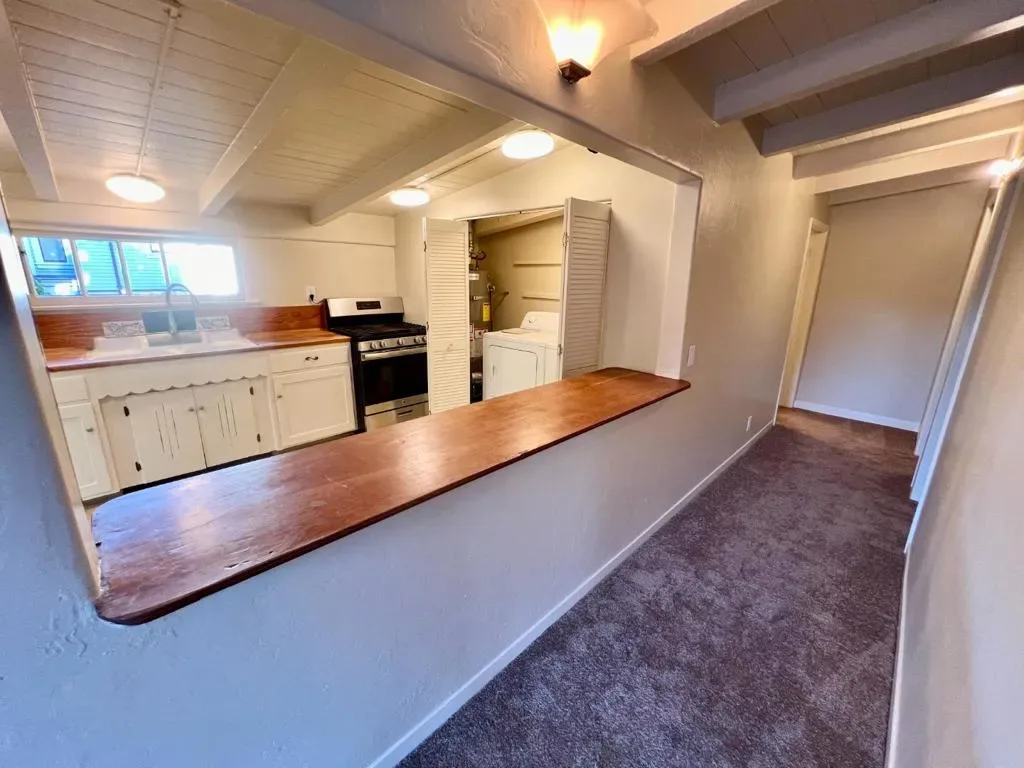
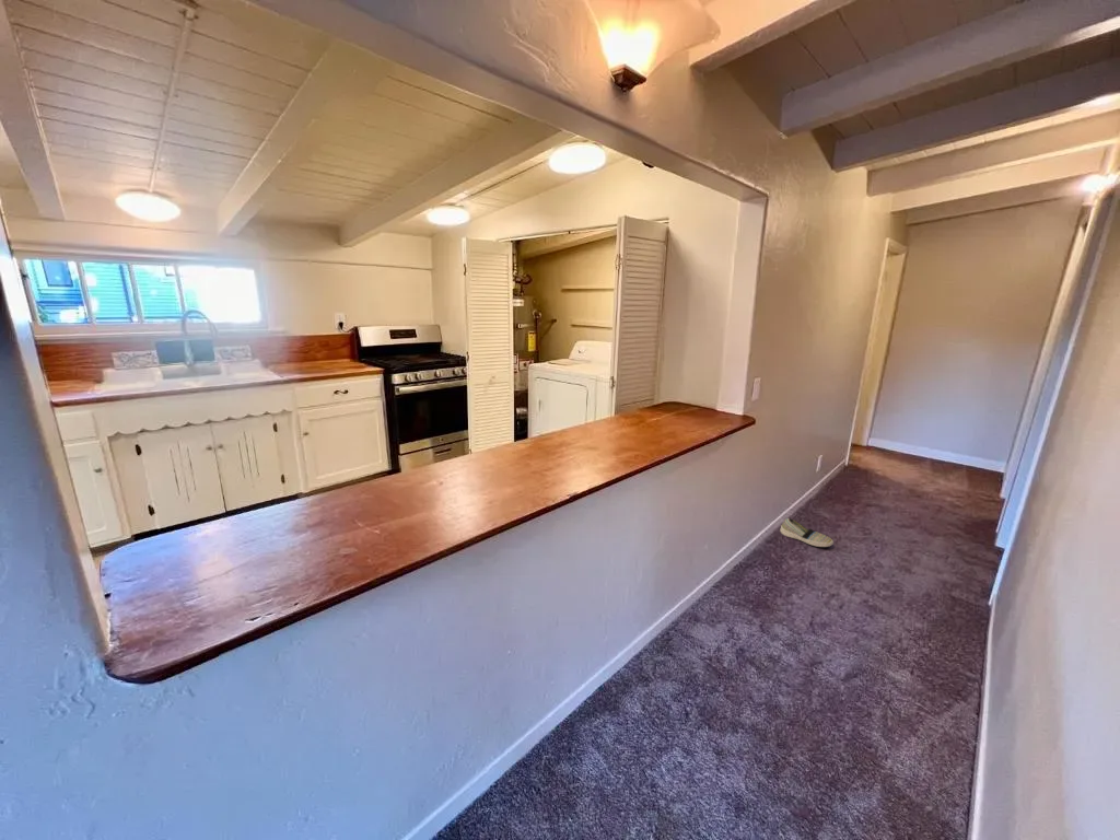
+ shoe (806, 532)
